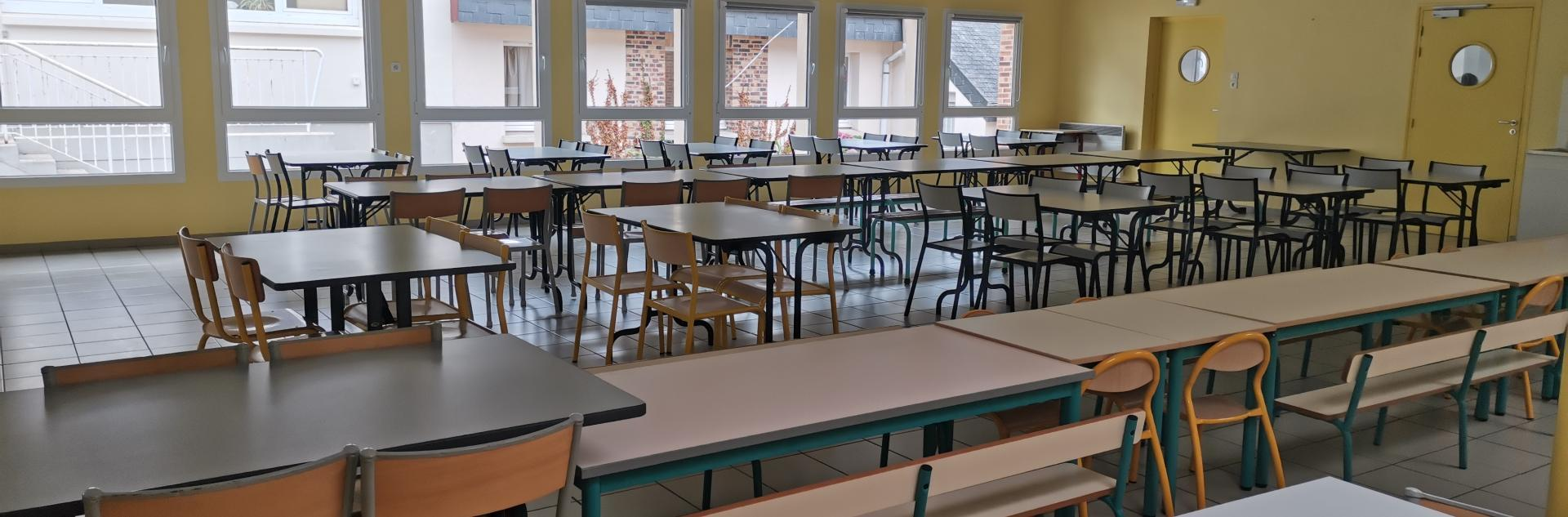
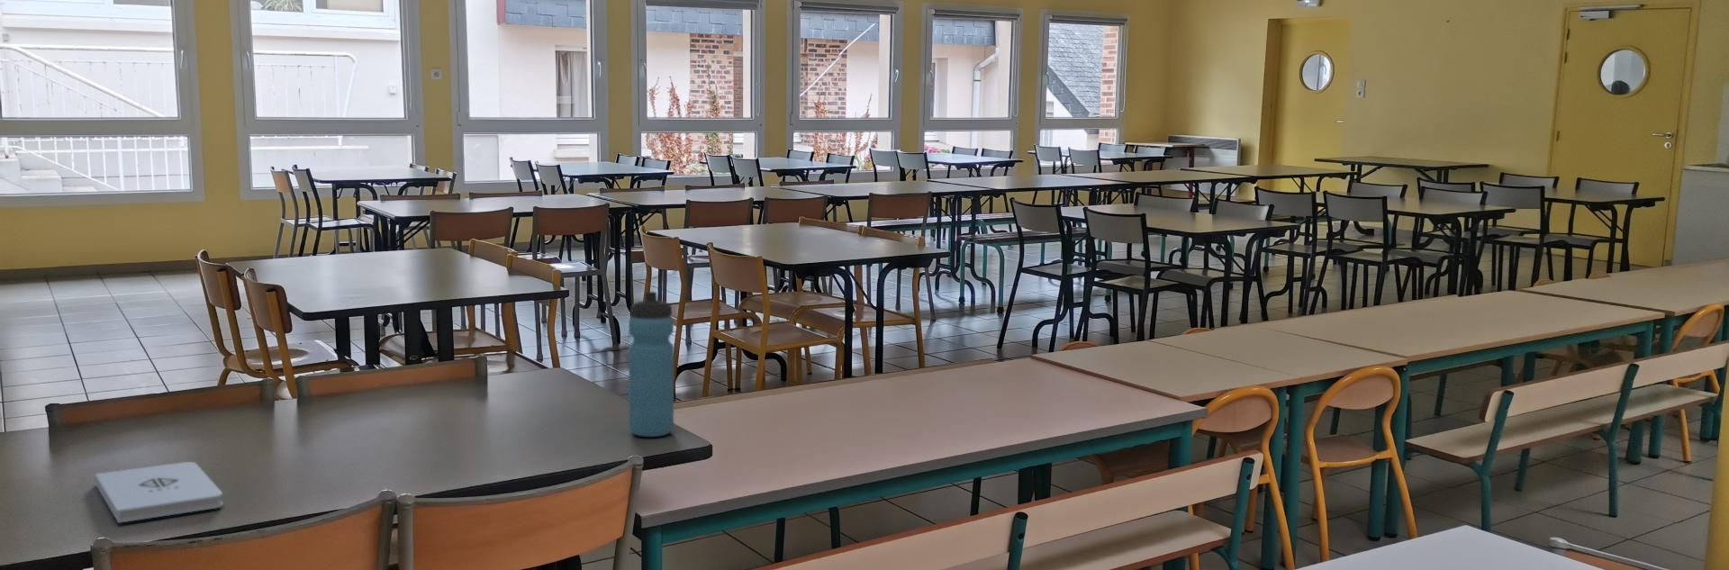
+ water bottle (651, 362)
+ notepad (159, 490)
